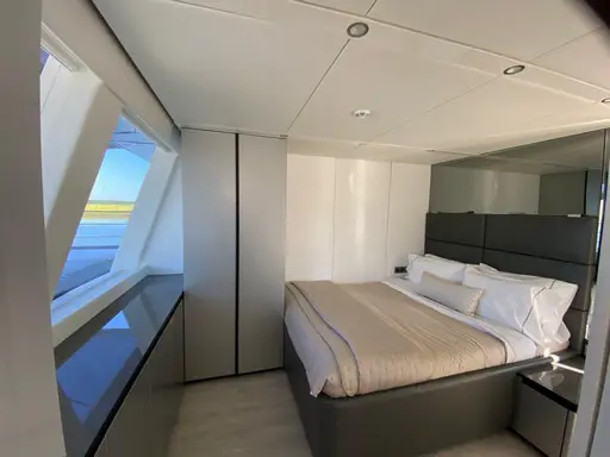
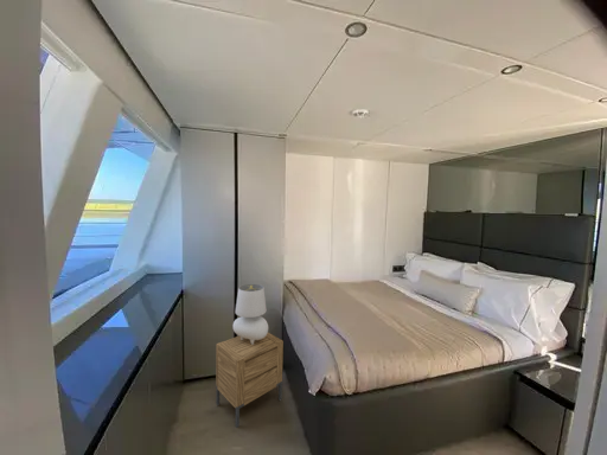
+ table lamp (250, 312)
+ nightstand (249, 372)
